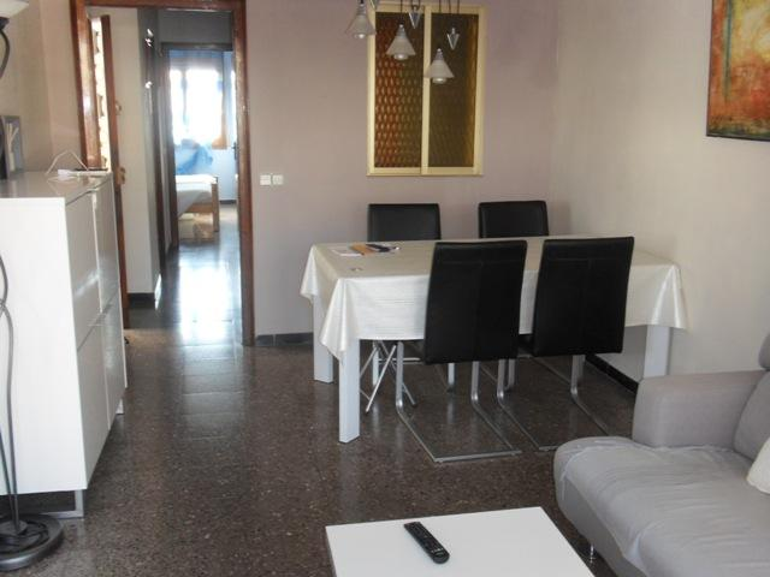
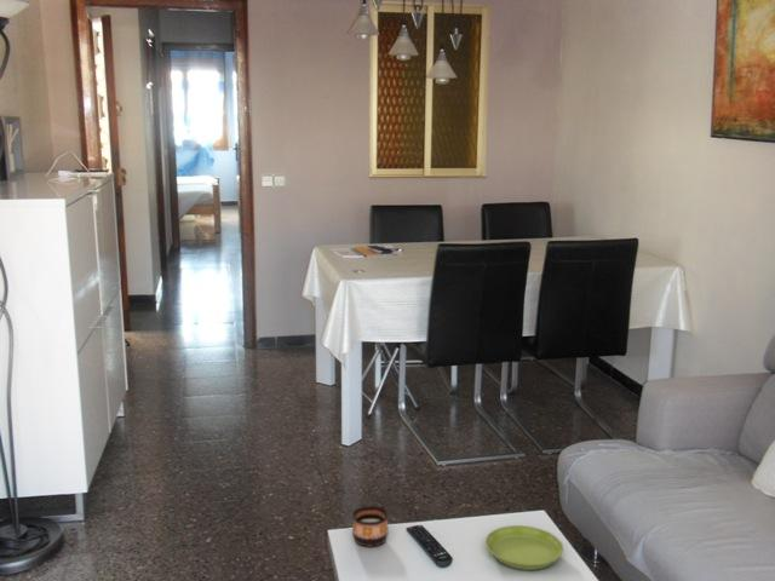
+ saucer (523, 548)
+ cup (372, 527)
